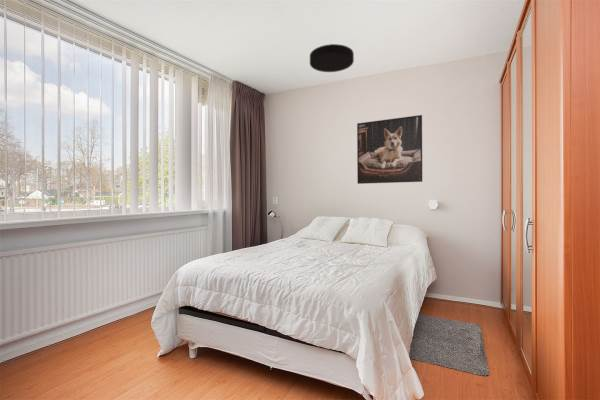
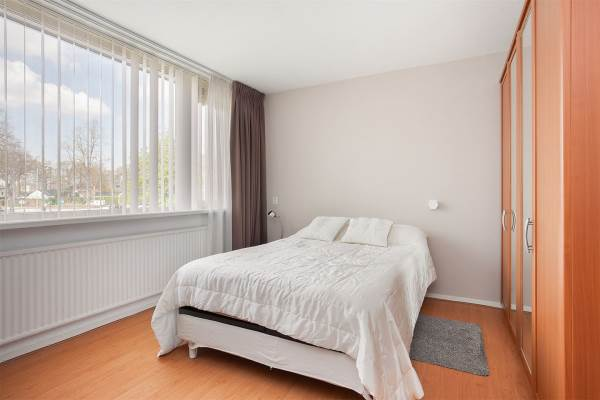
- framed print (388, 151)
- ceiling light (331, 58)
